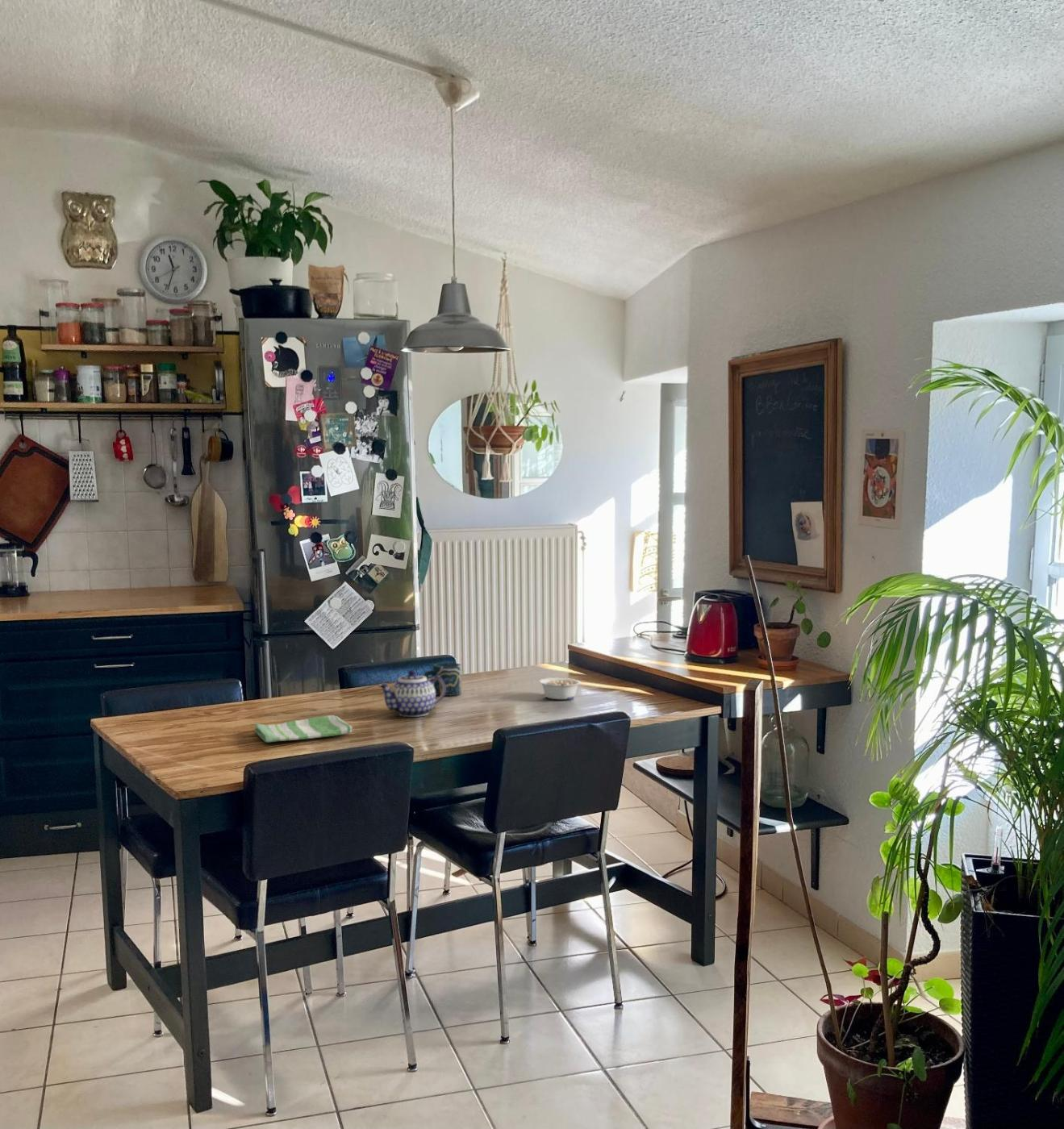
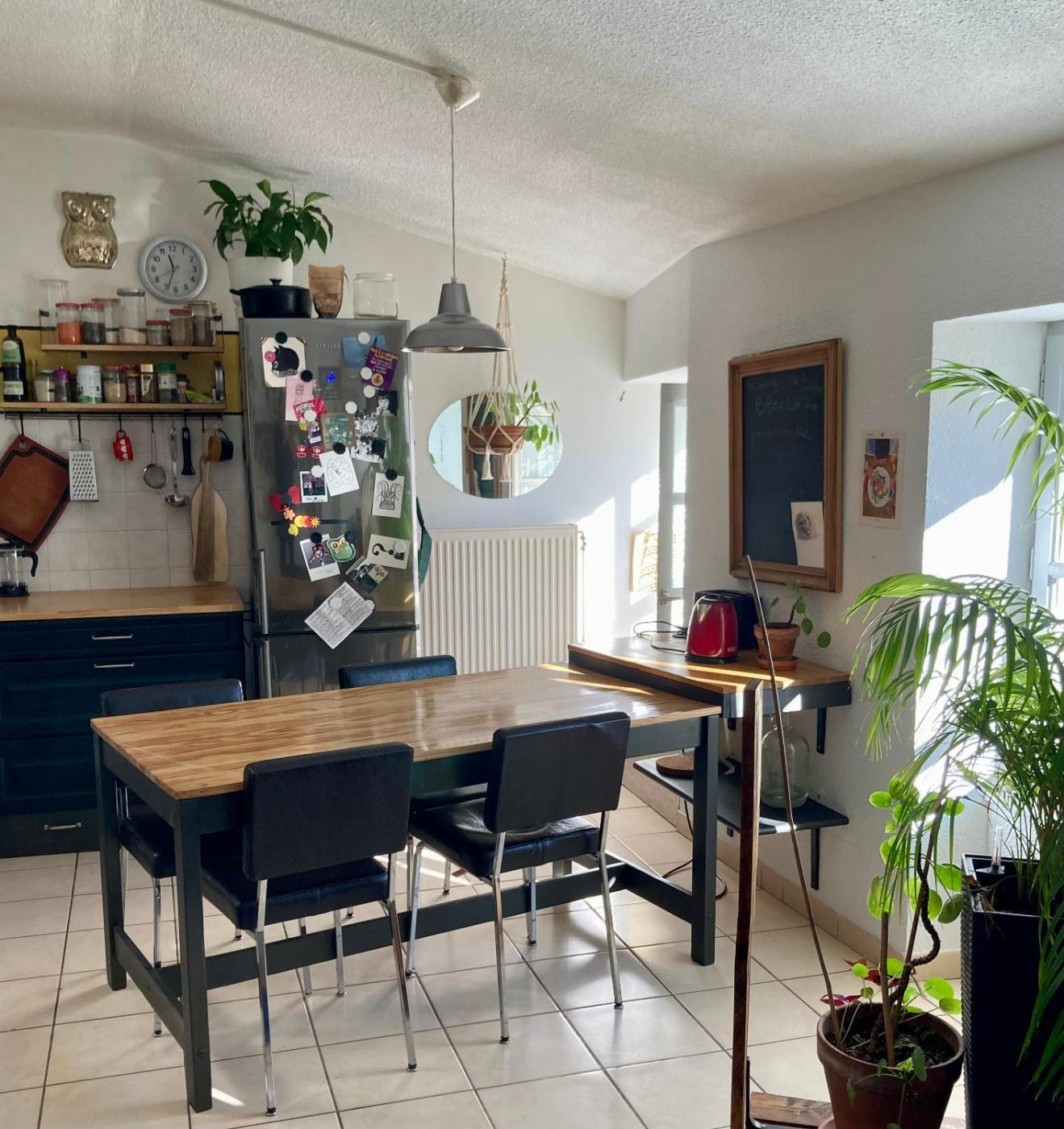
- teapot (412, 692)
- legume (561, 688)
- cup (443, 679)
- dish towel (303, 728)
